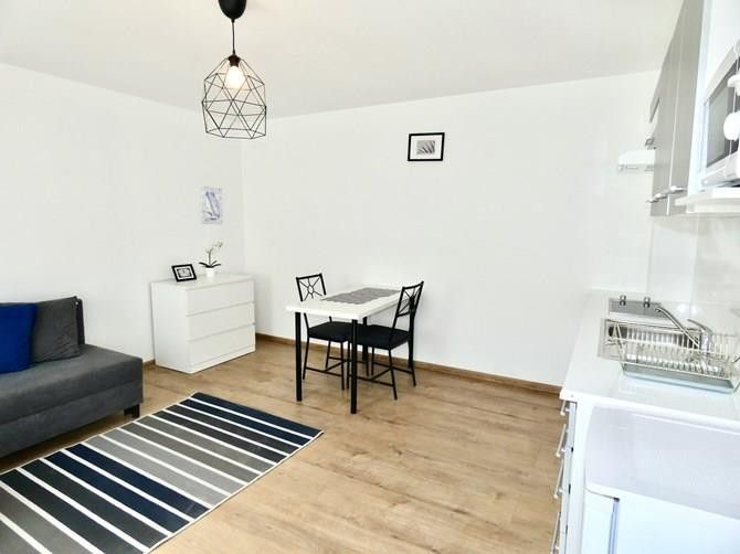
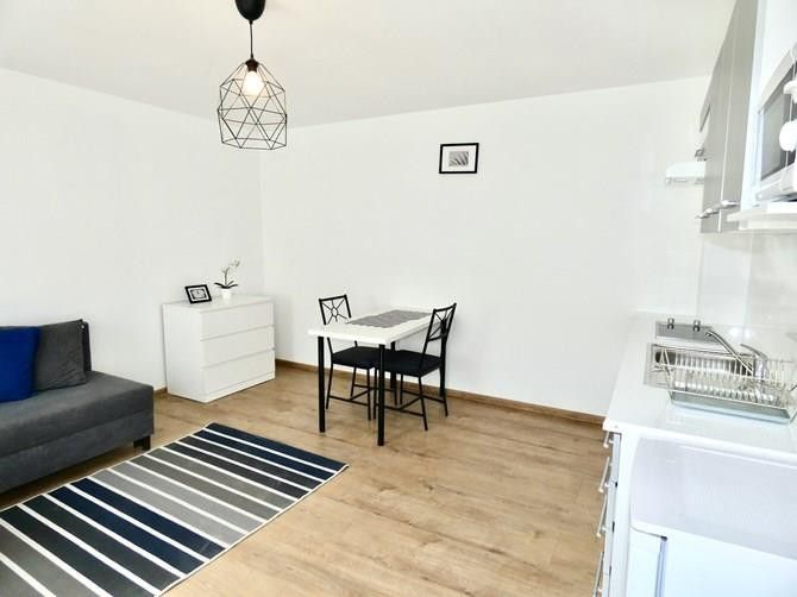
- wall art (211, 205)
